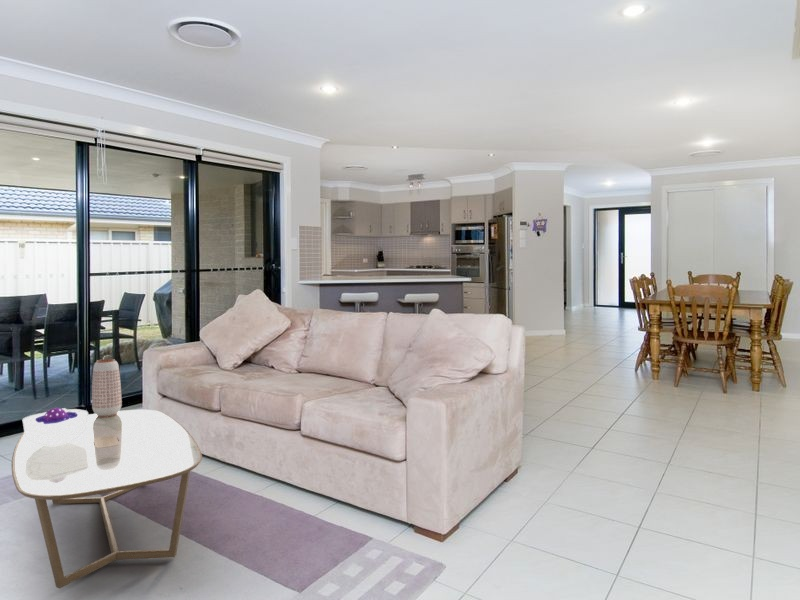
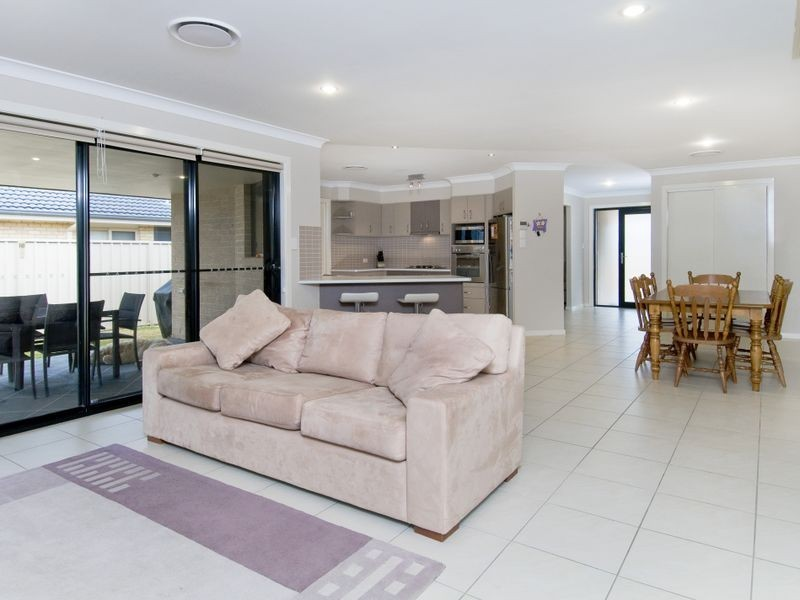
- planter (106, 387)
- decorative bowl (56, 424)
- coffee table (107, 484)
